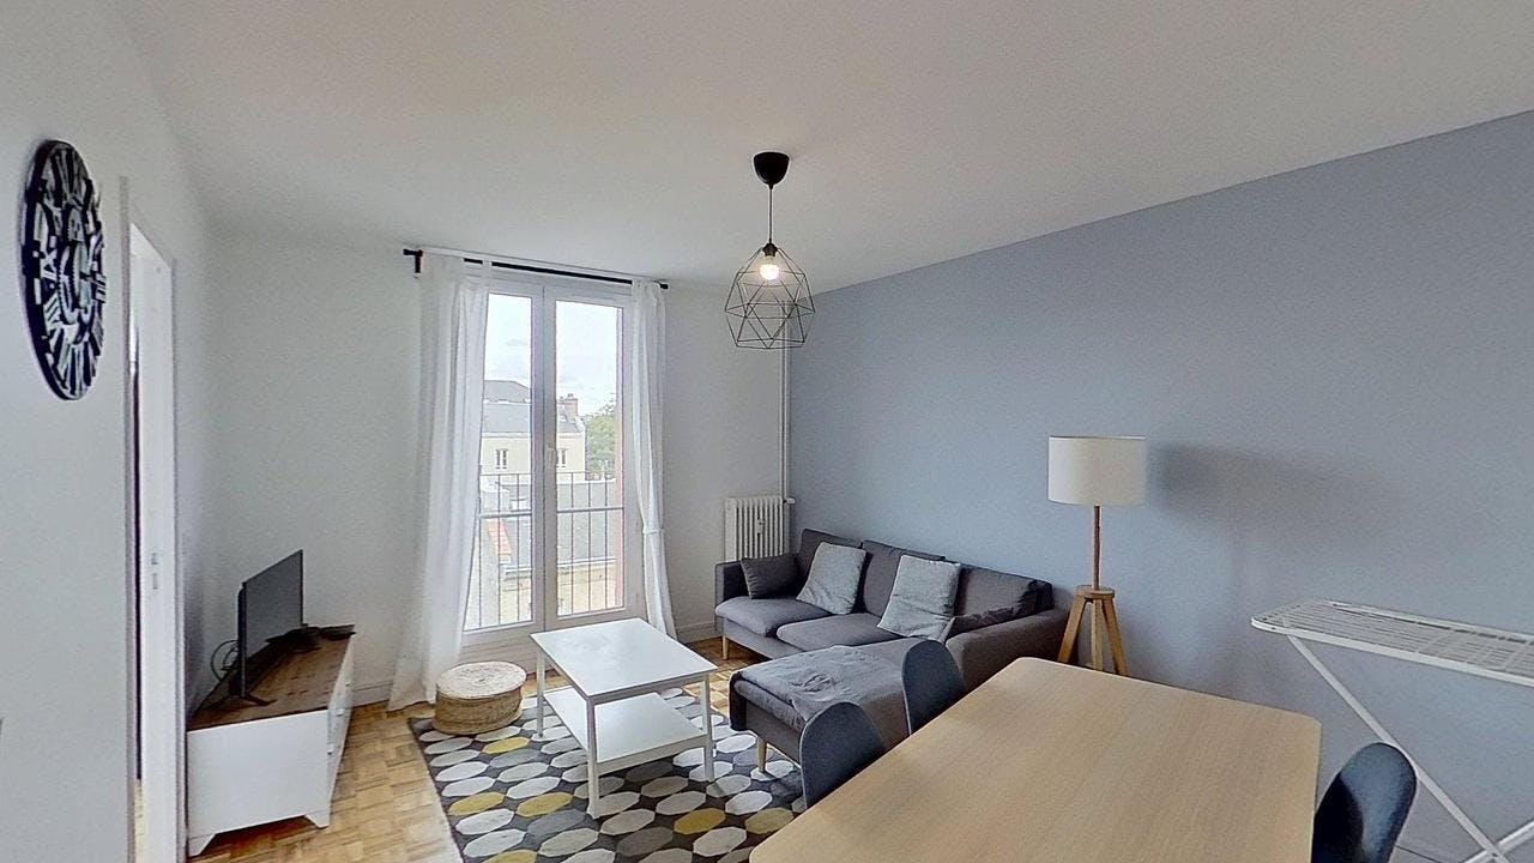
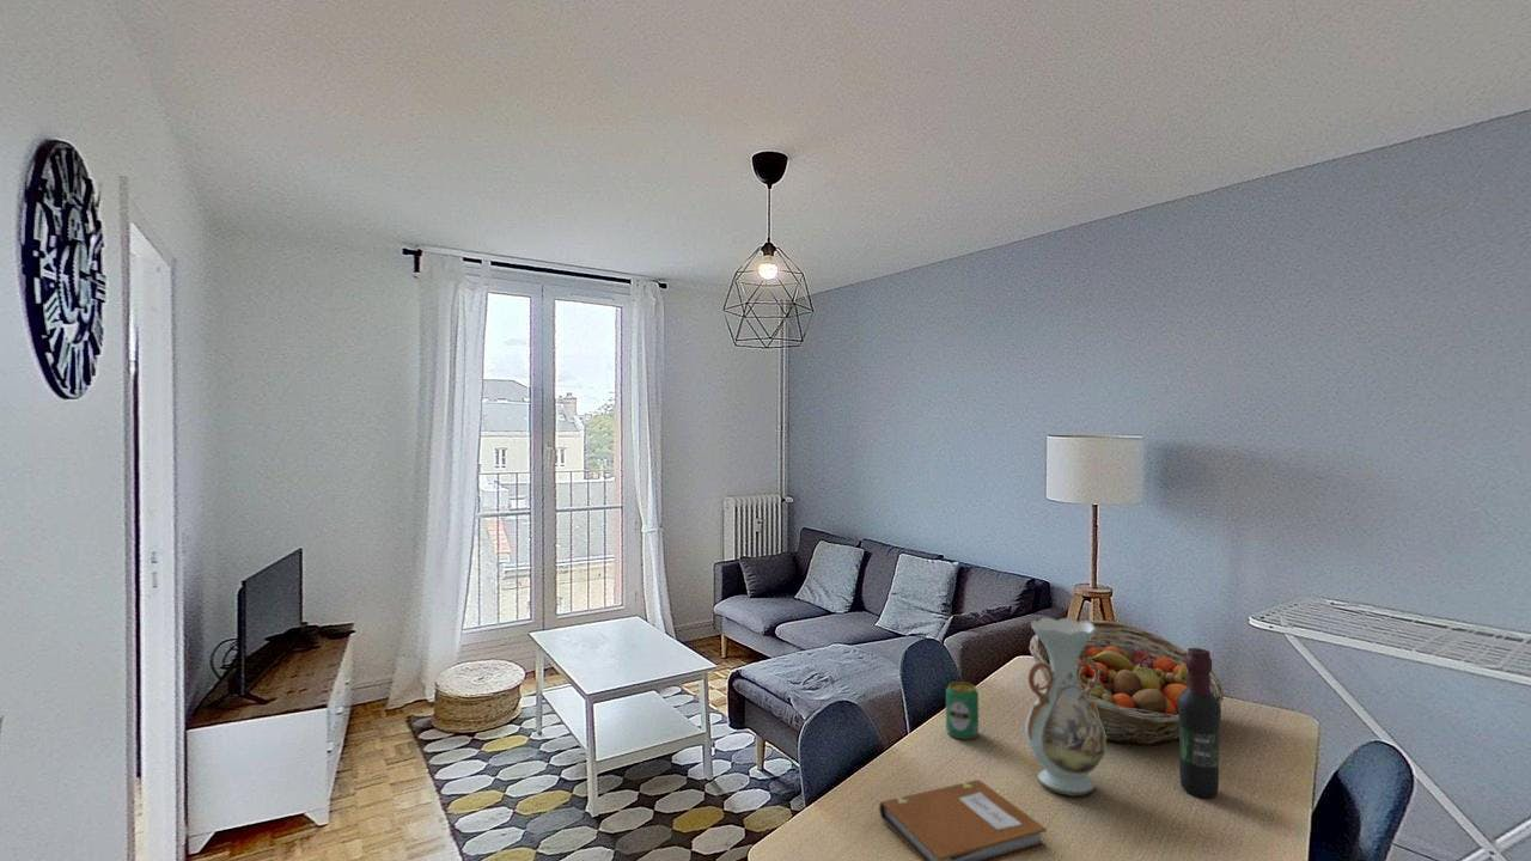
+ wine bottle (1198, 721)
+ notebook (962, 820)
+ beverage can (962, 709)
+ fruit basket (1122, 679)
+ vase (1065, 704)
